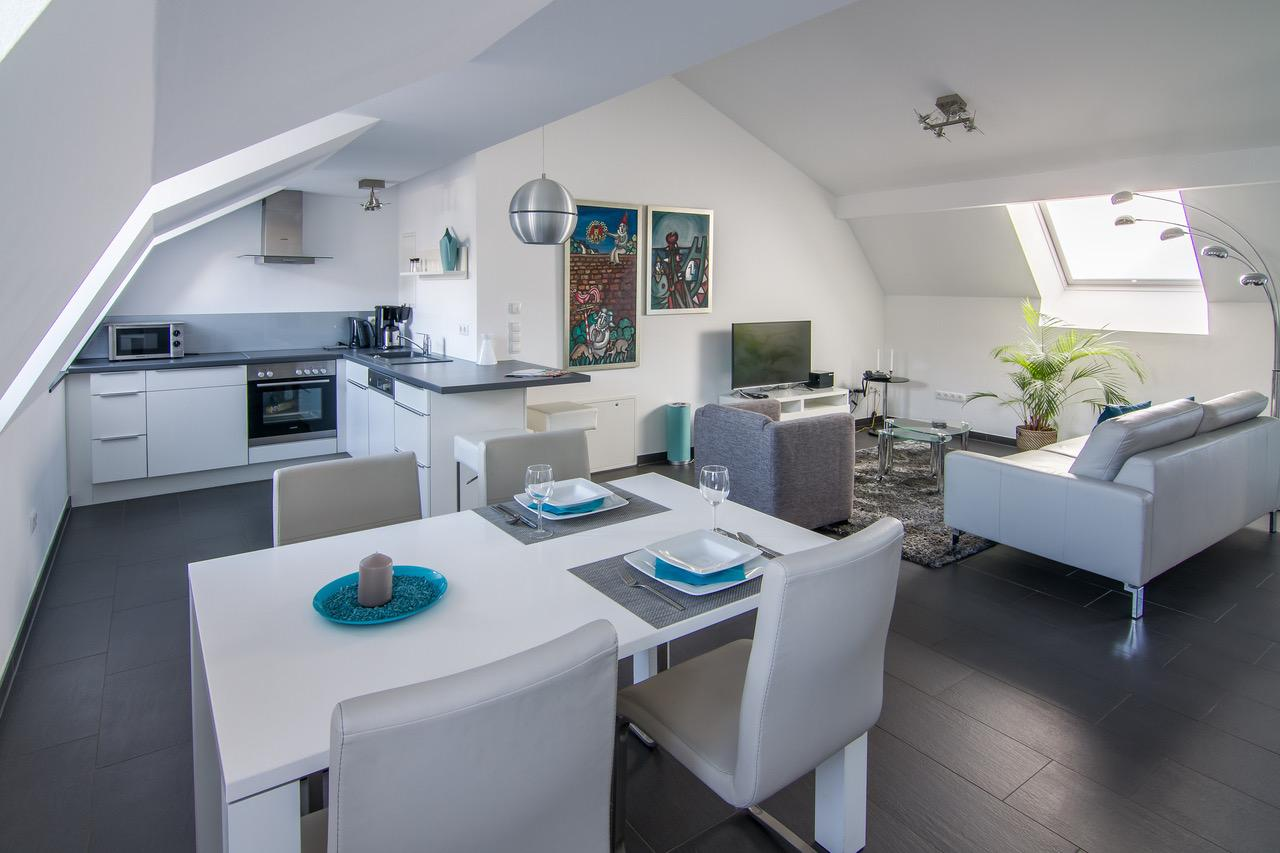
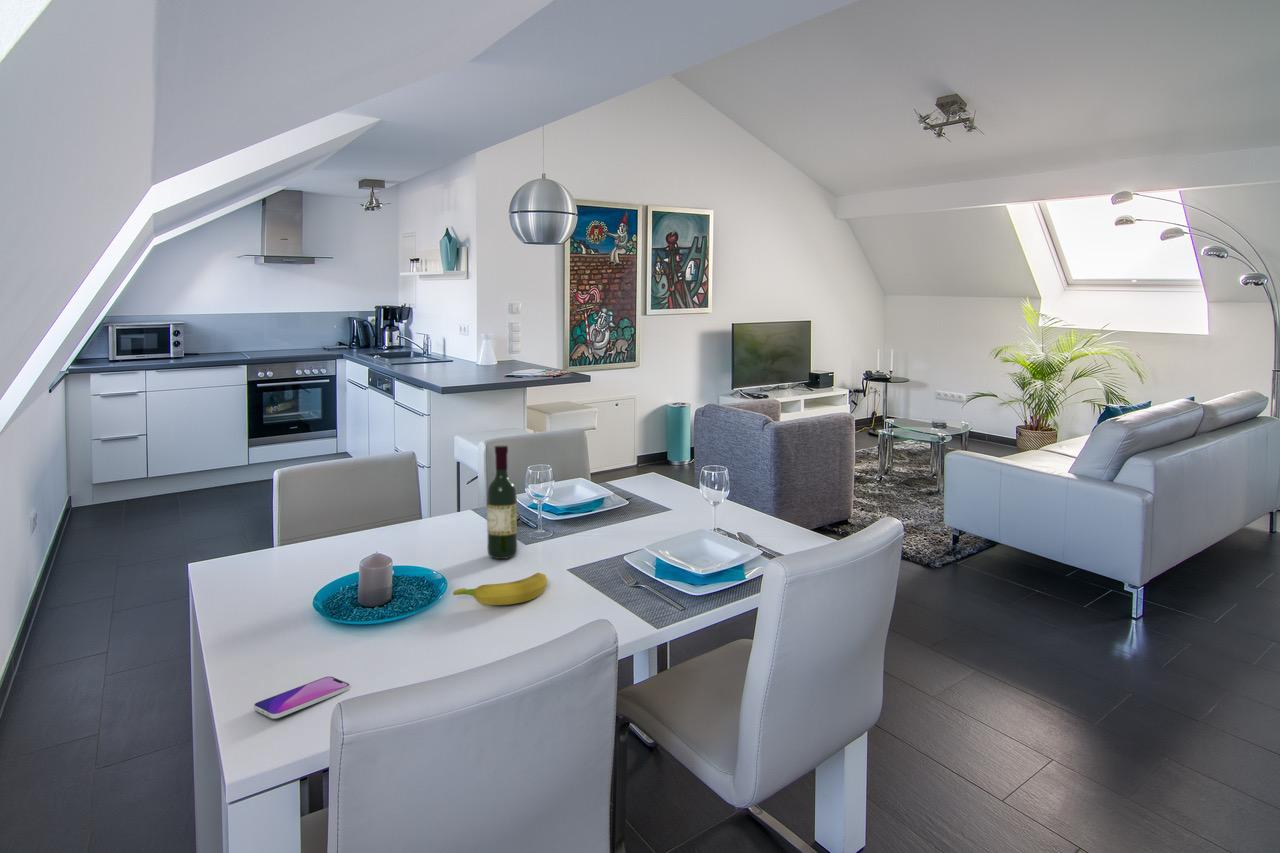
+ smartphone (303, 696)
+ wine bottle (501, 501)
+ banana (505, 586)
